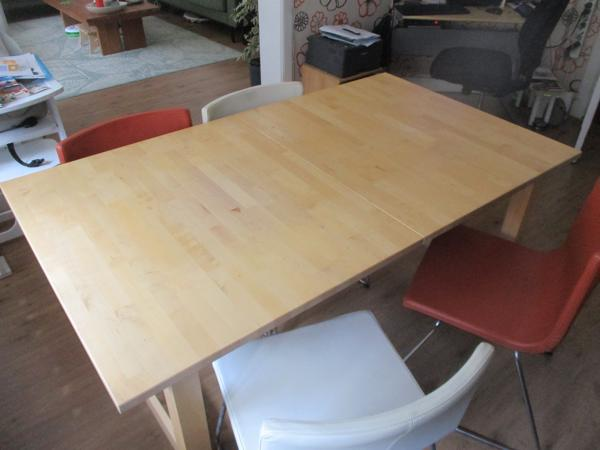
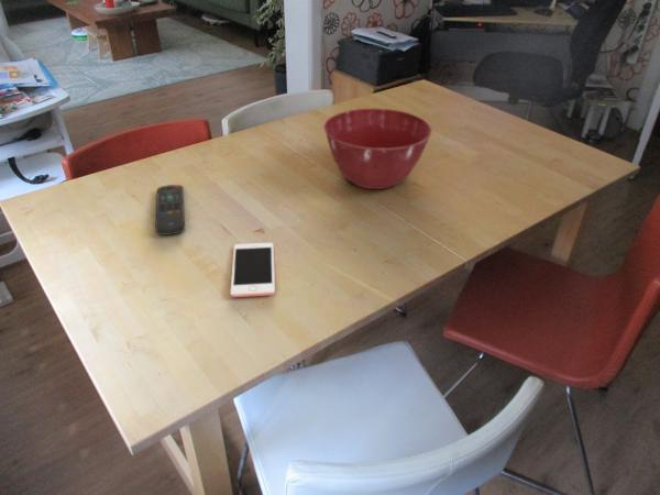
+ cell phone (253, 267)
+ remote control (169, 208)
+ mixing bowl (375, 153)
